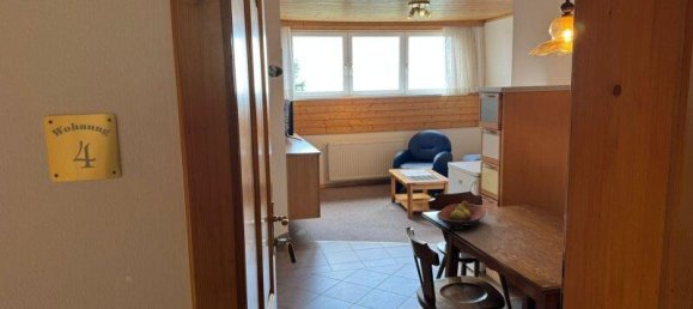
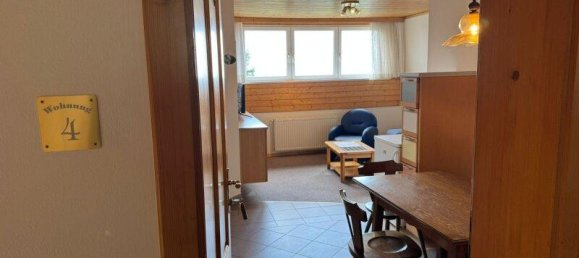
- fruit bowl (461, 212)
